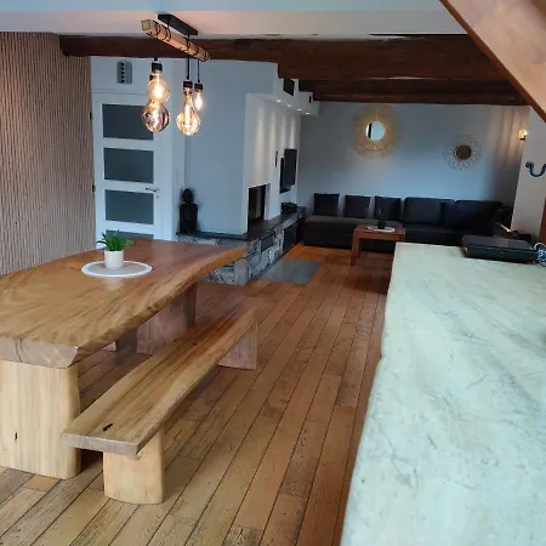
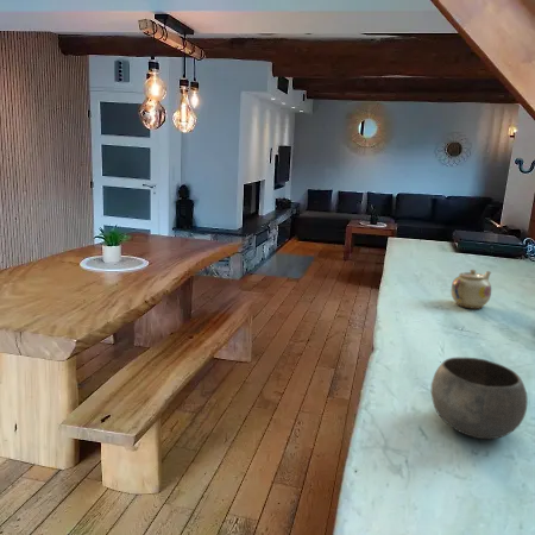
+ teapot (471, 287)
+ bowl (477, 398)
